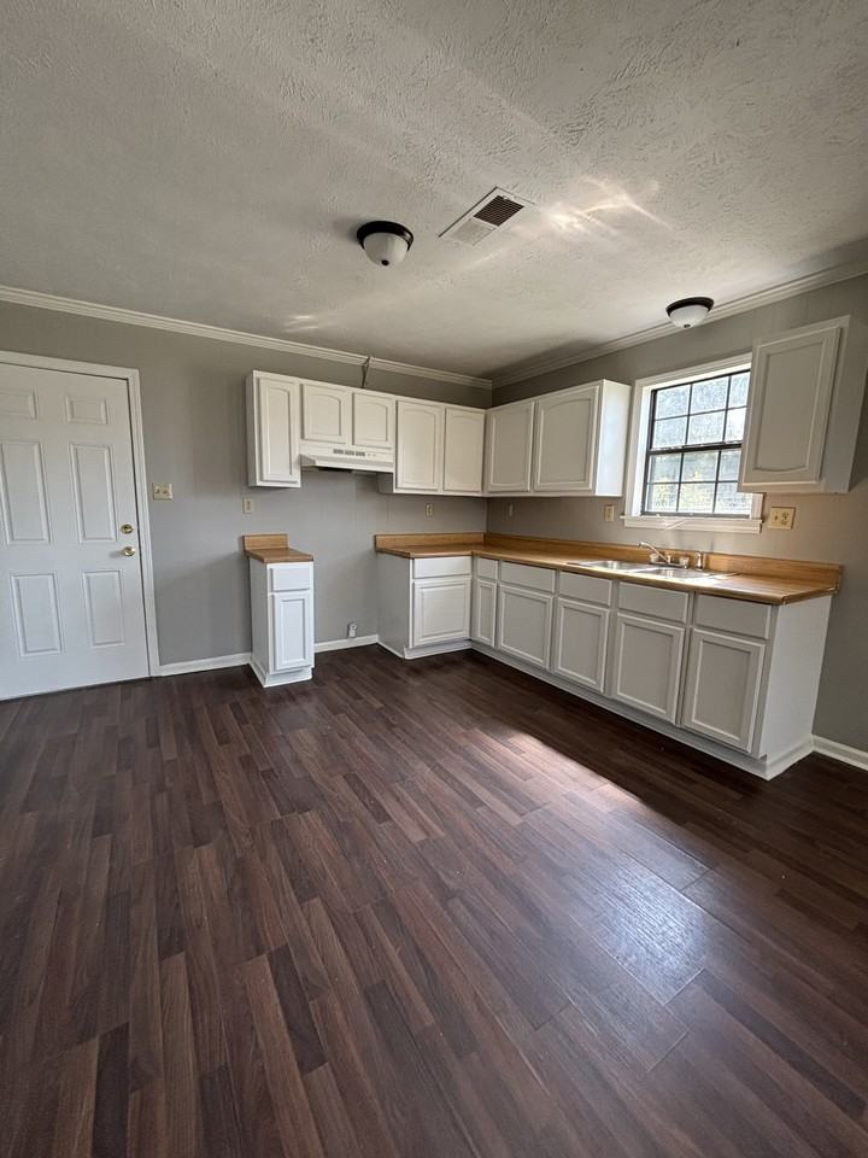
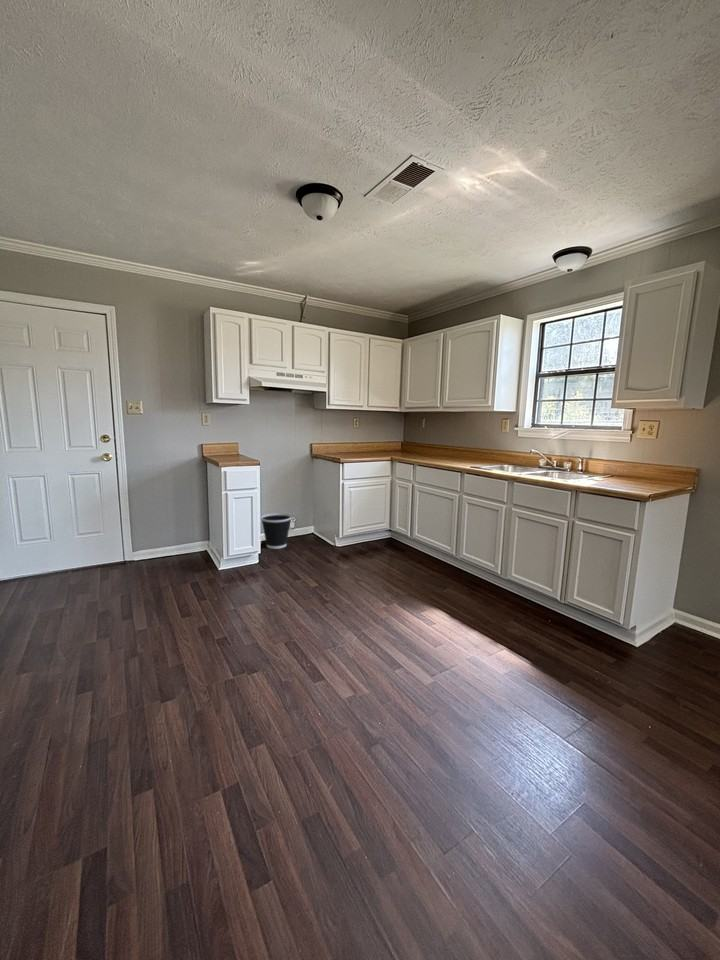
+ wastebasket (276, 531)
